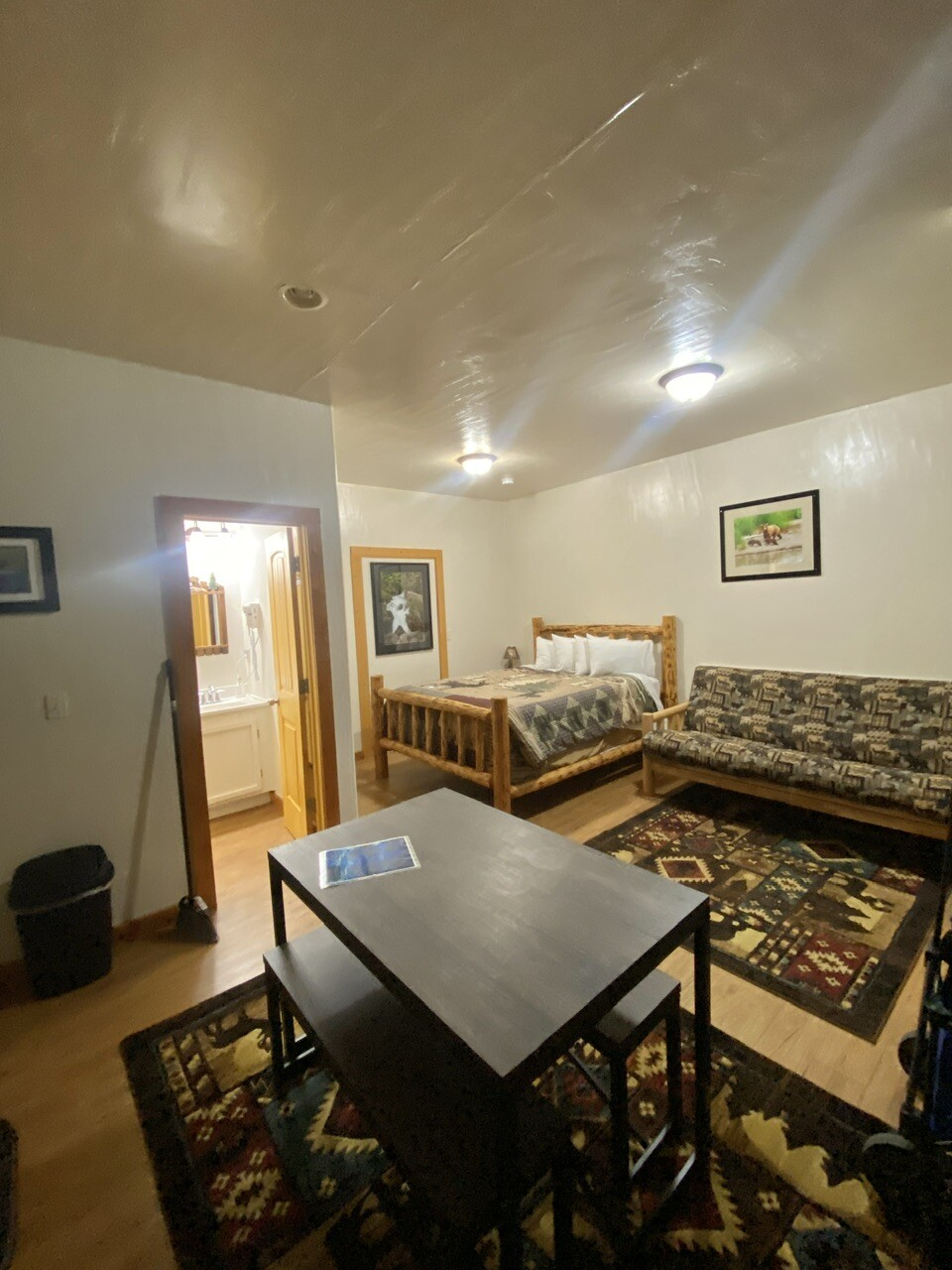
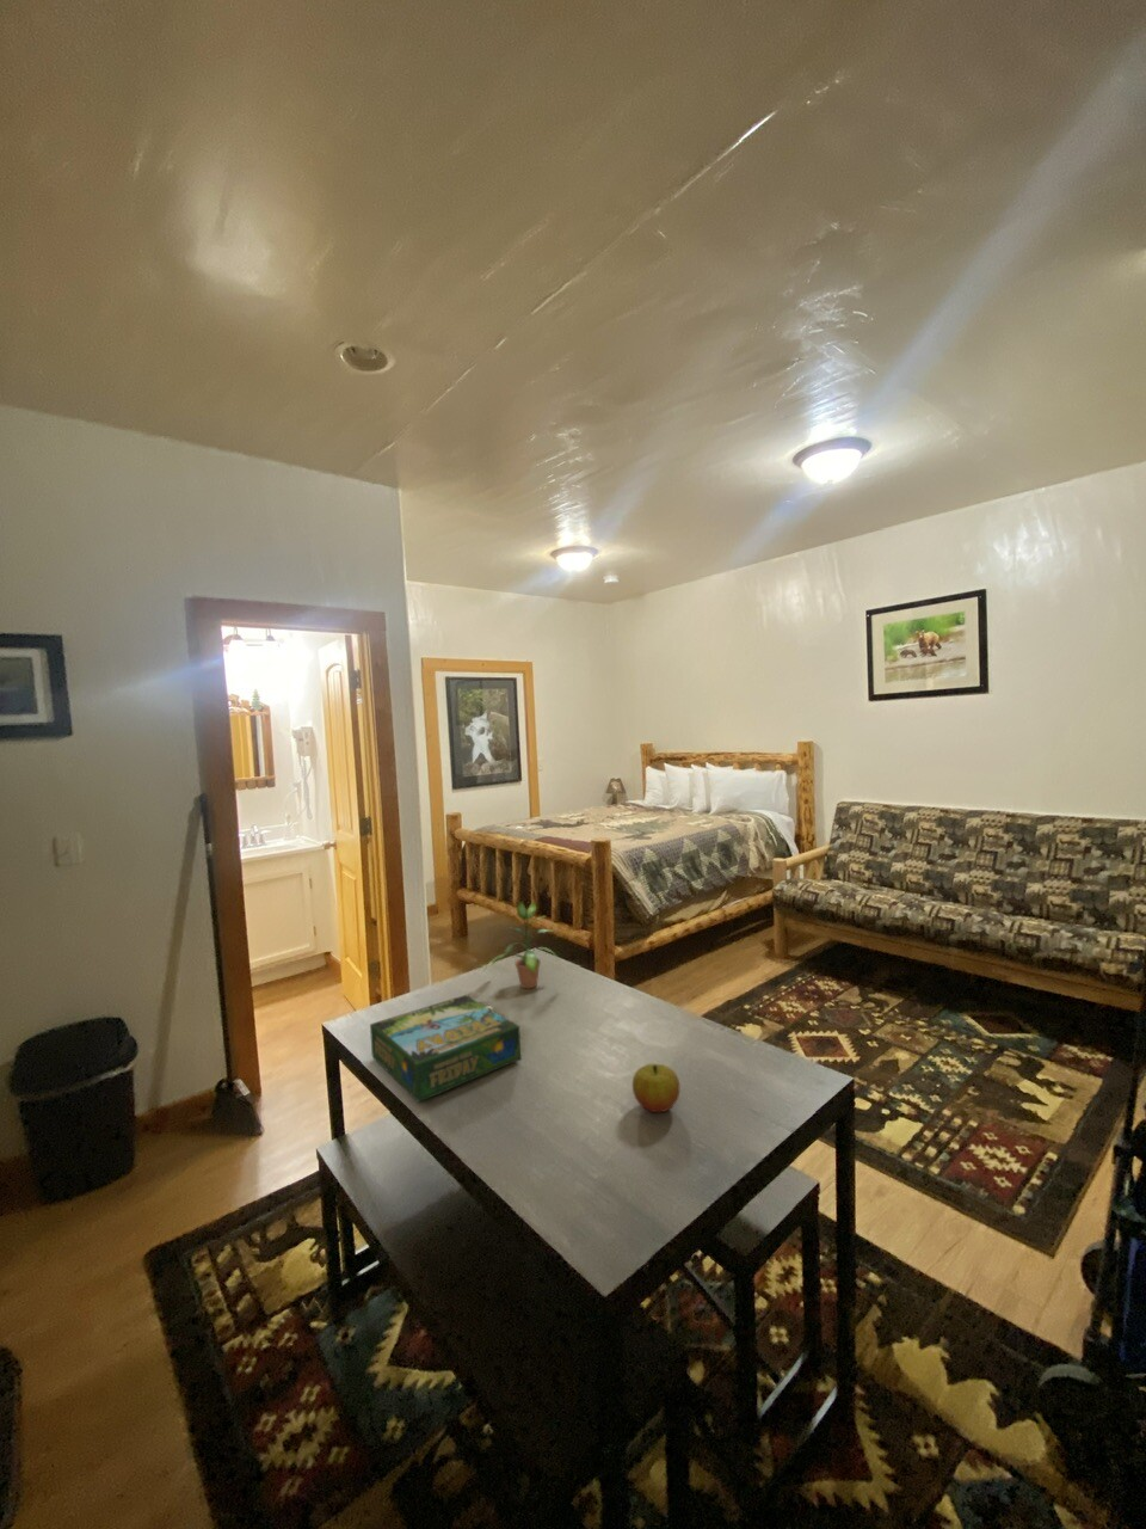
+ potted plant (519, 944)
+ apple (655, 1087)
+ board game (444, 1041)
